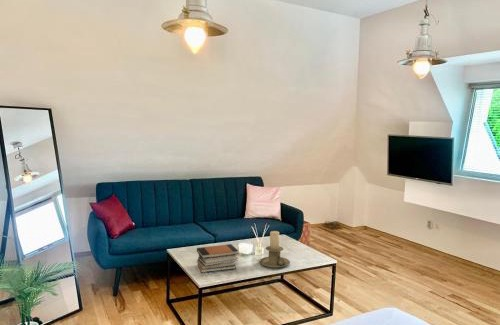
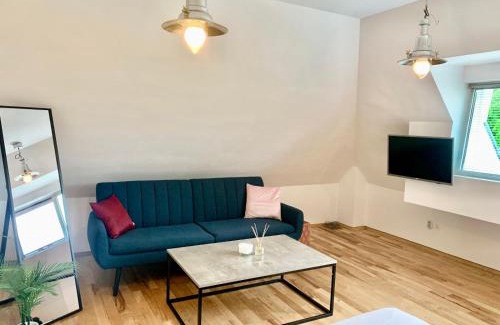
- book stack (217, 258)
- candle holder (274, 247)
